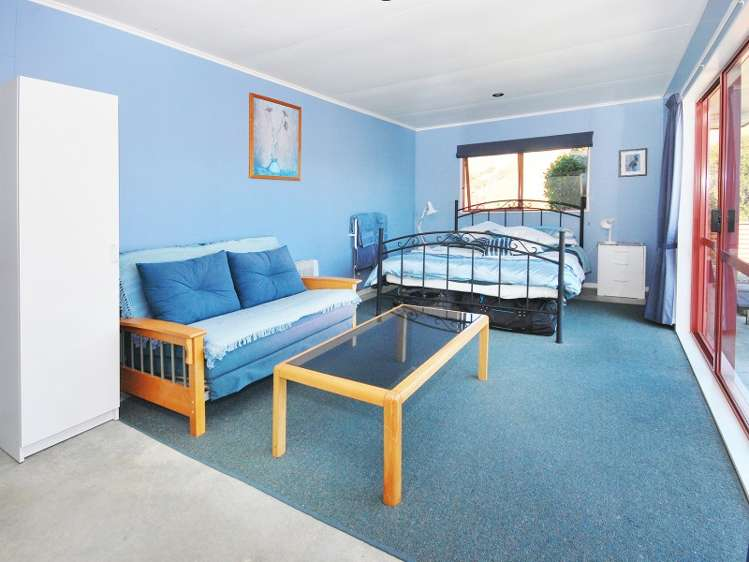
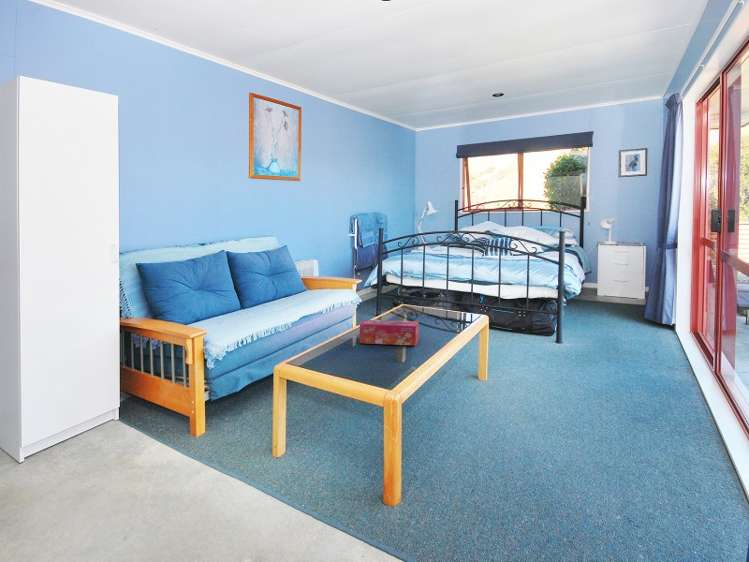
+ tissue box (389, 332)
